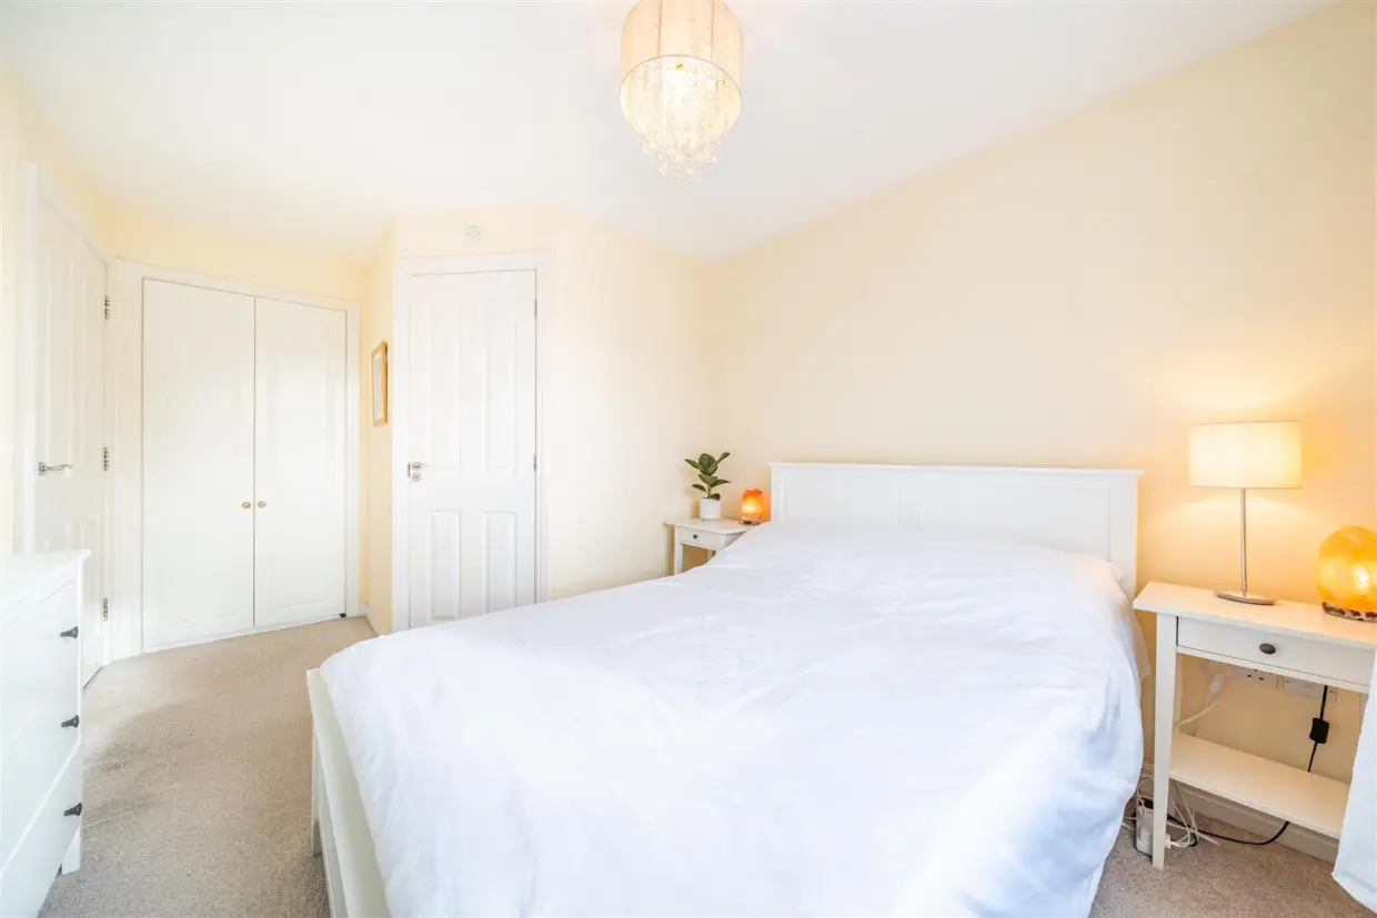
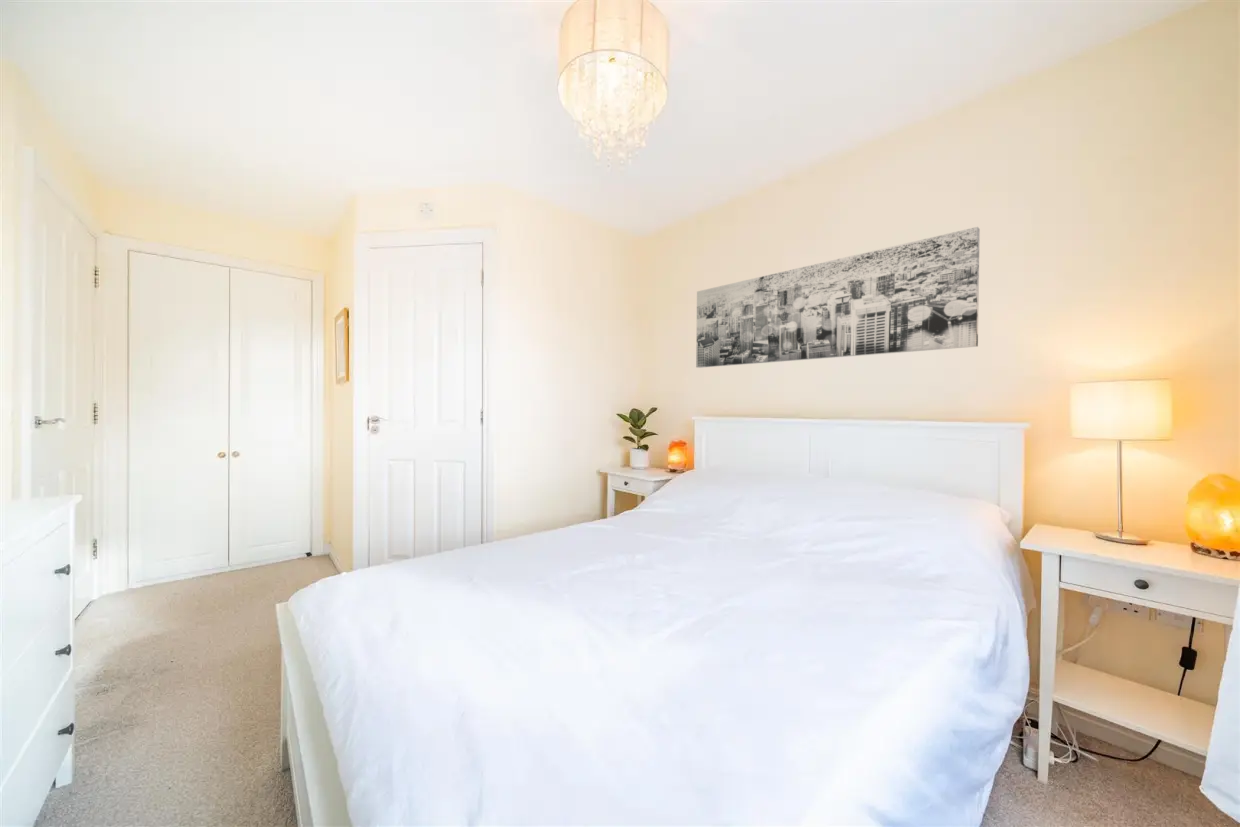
+ wall art (807, 313)
